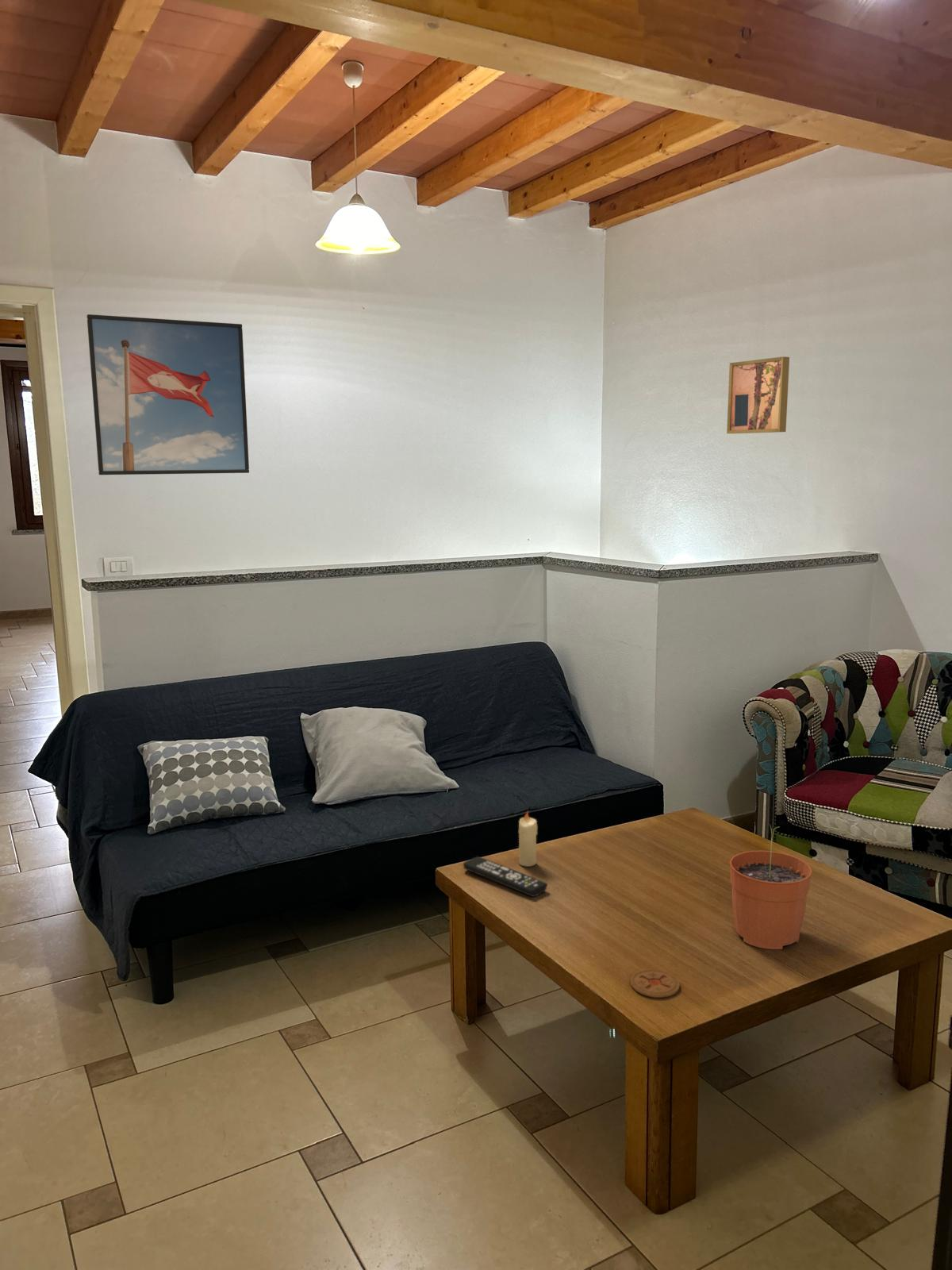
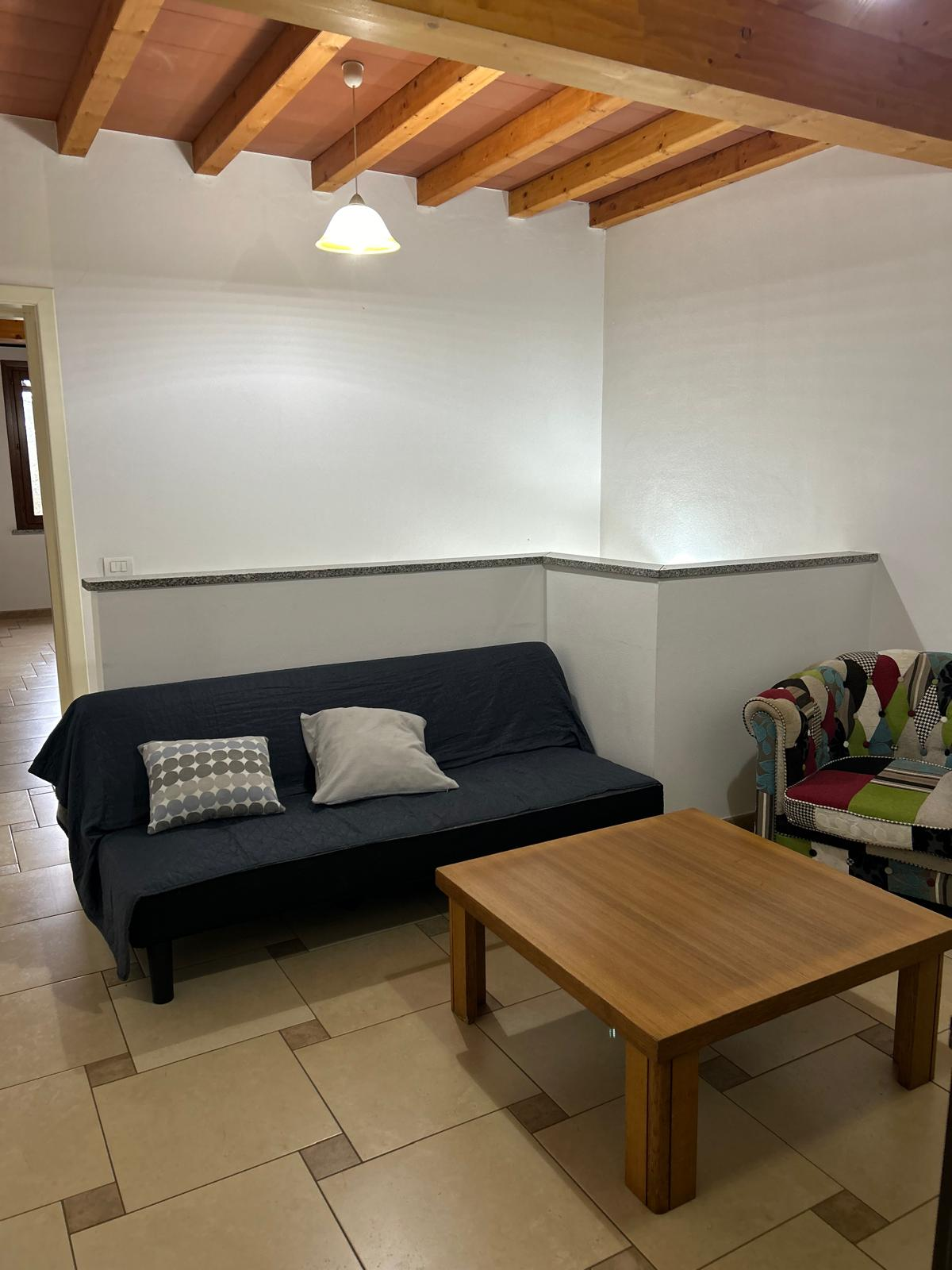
- candle (528, 837)
- wall art (757, 396)
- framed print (171, 398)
- remote control (504, 876)
- coaster (654, 983)
- plant pot (769, 883)
